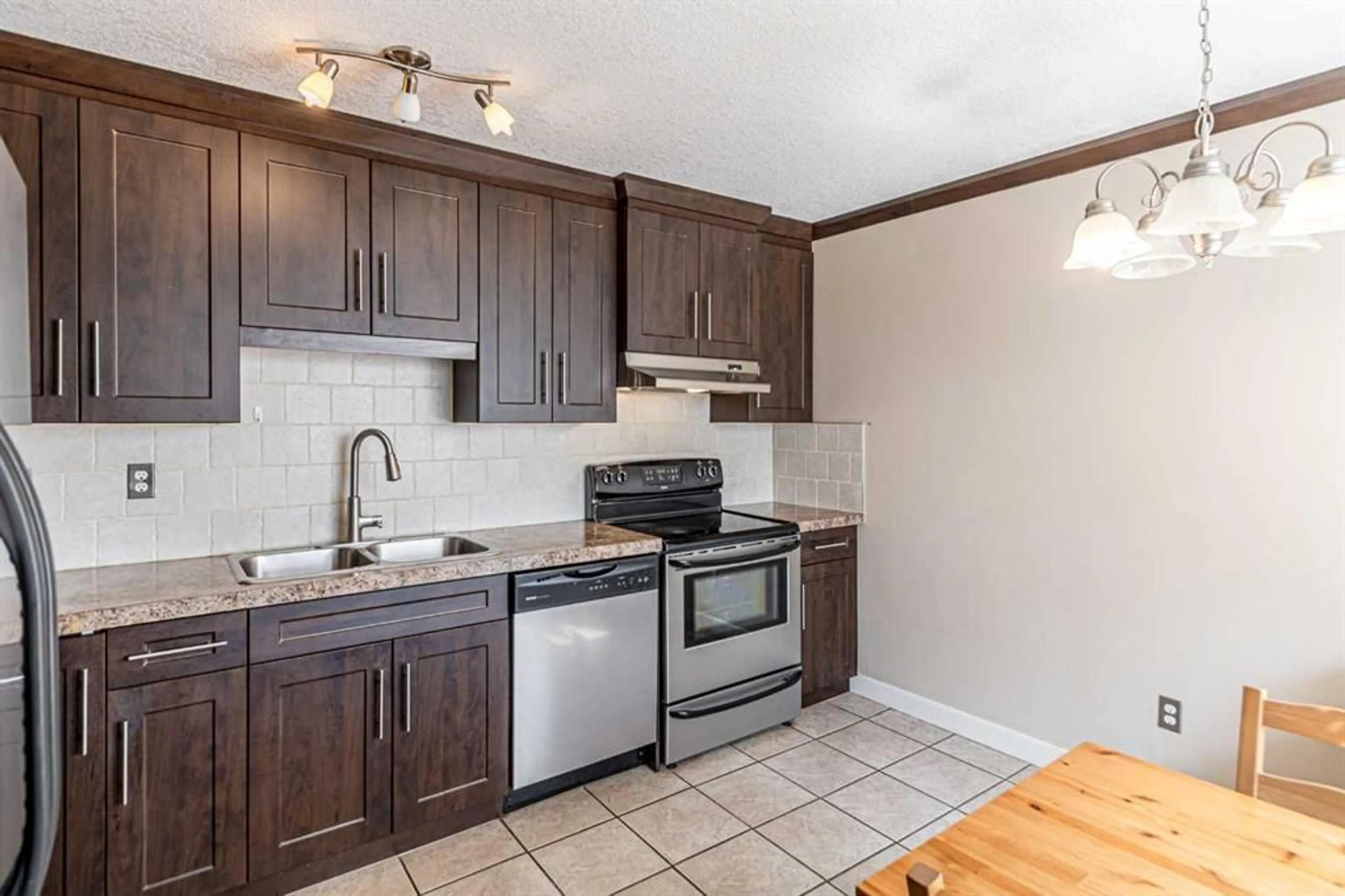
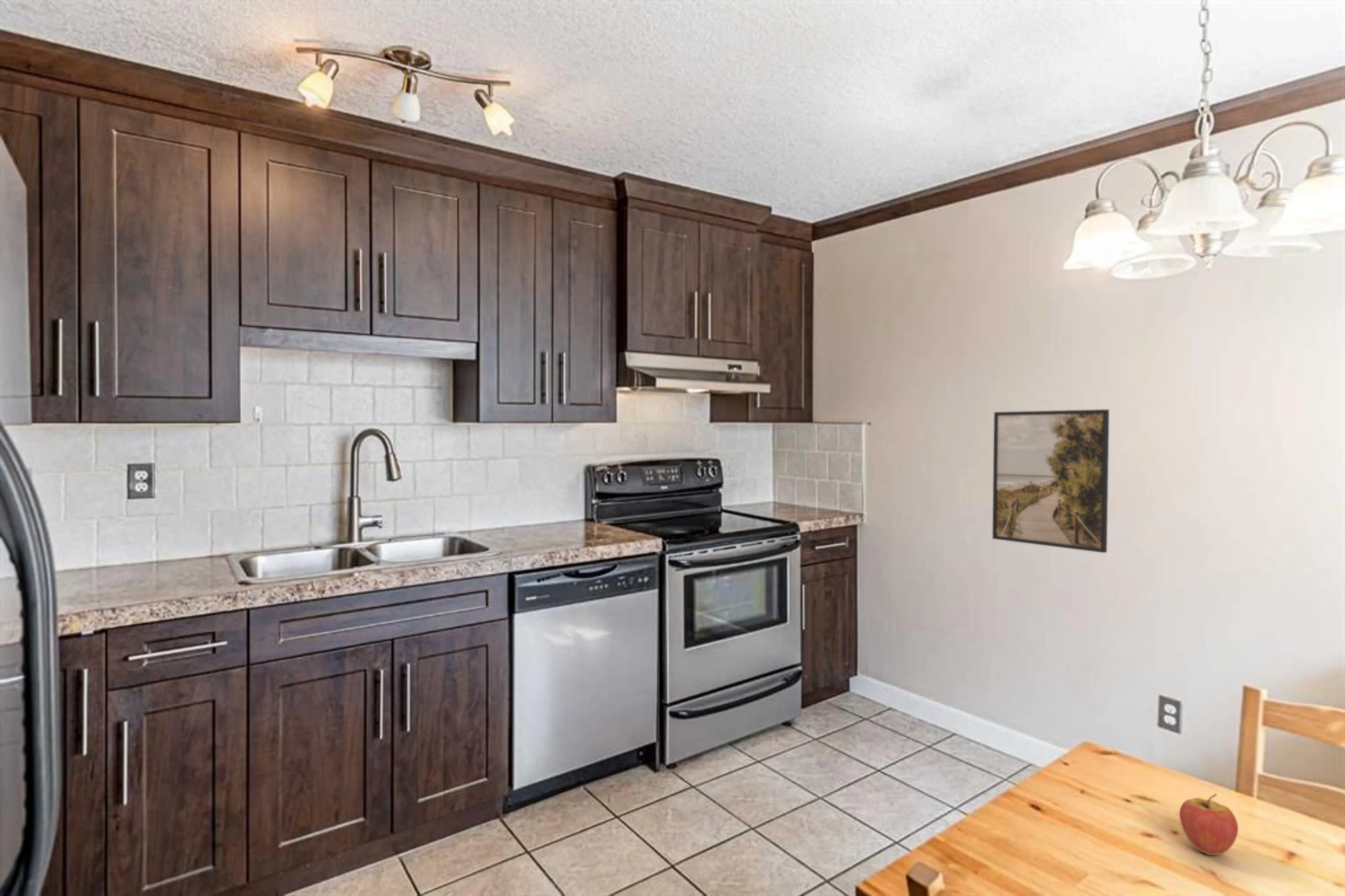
+ fruit (1208, 822)
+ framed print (1047, 478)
